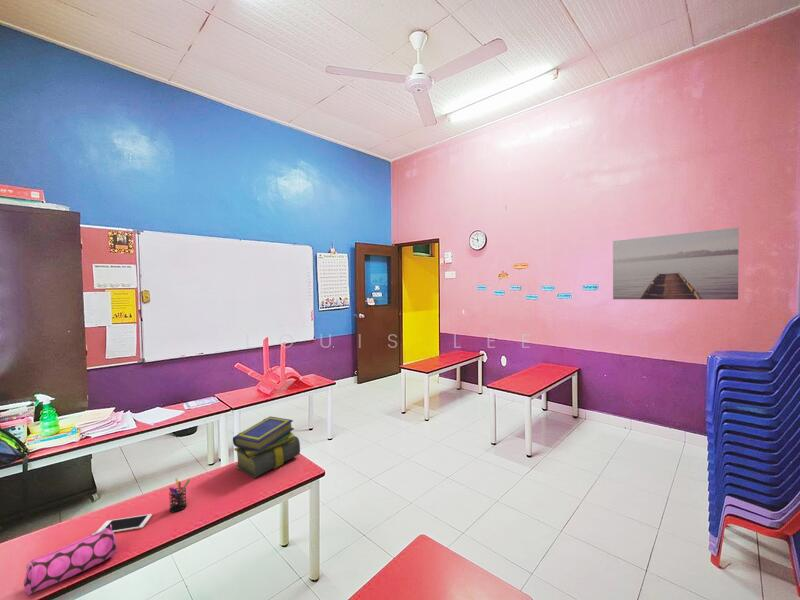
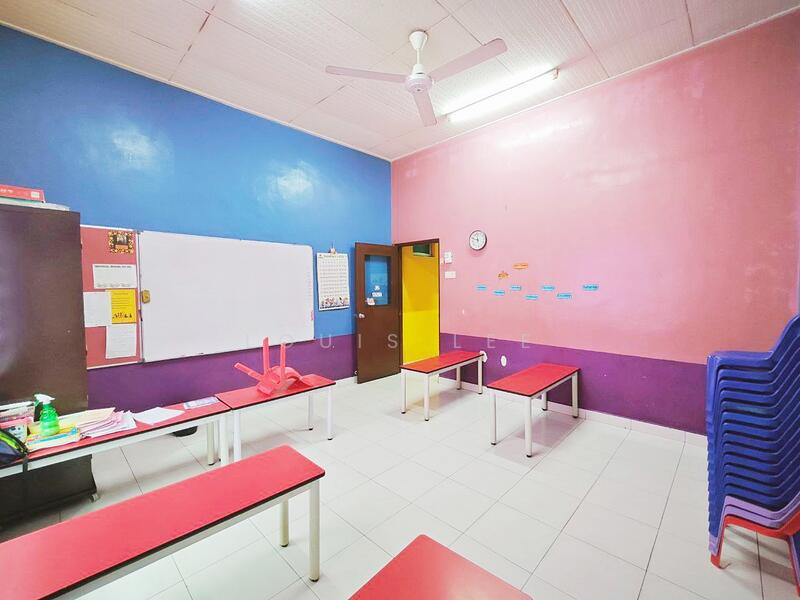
- wall art (669, 267)
- pencil case (72, 557)
- stack of books (266, 444)
- cell phone (124, 524)
- pen holder (179, 493)
